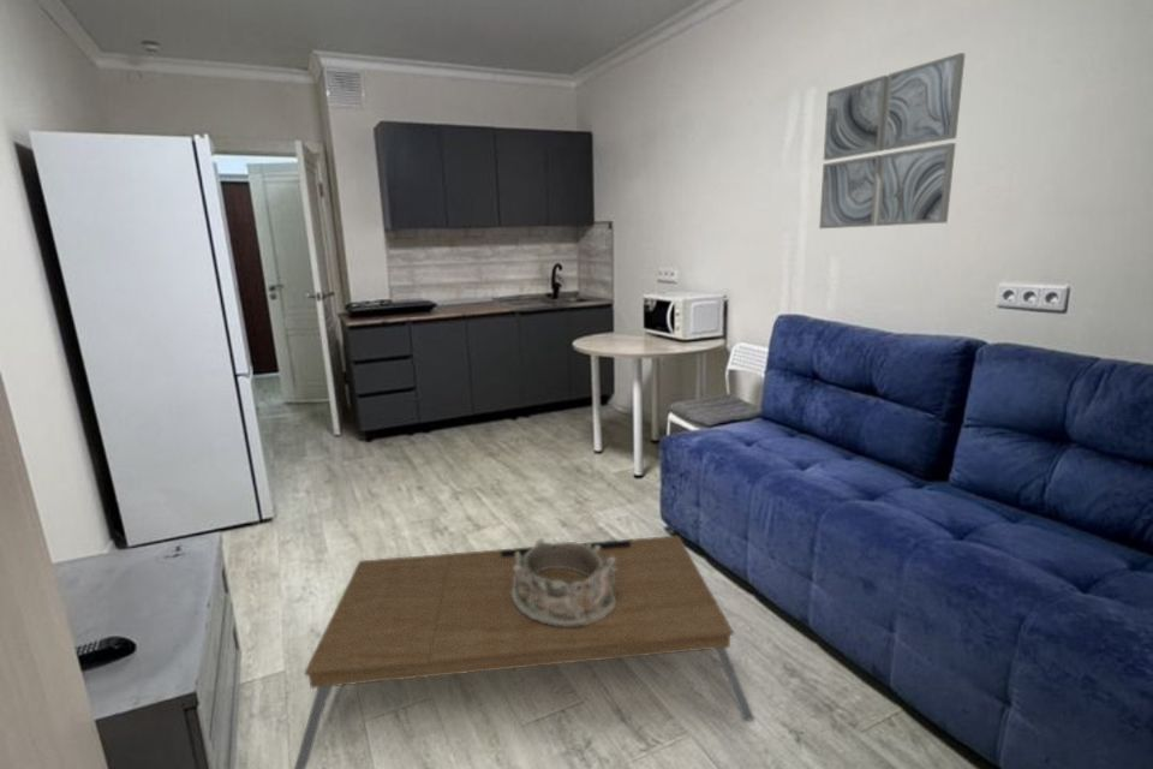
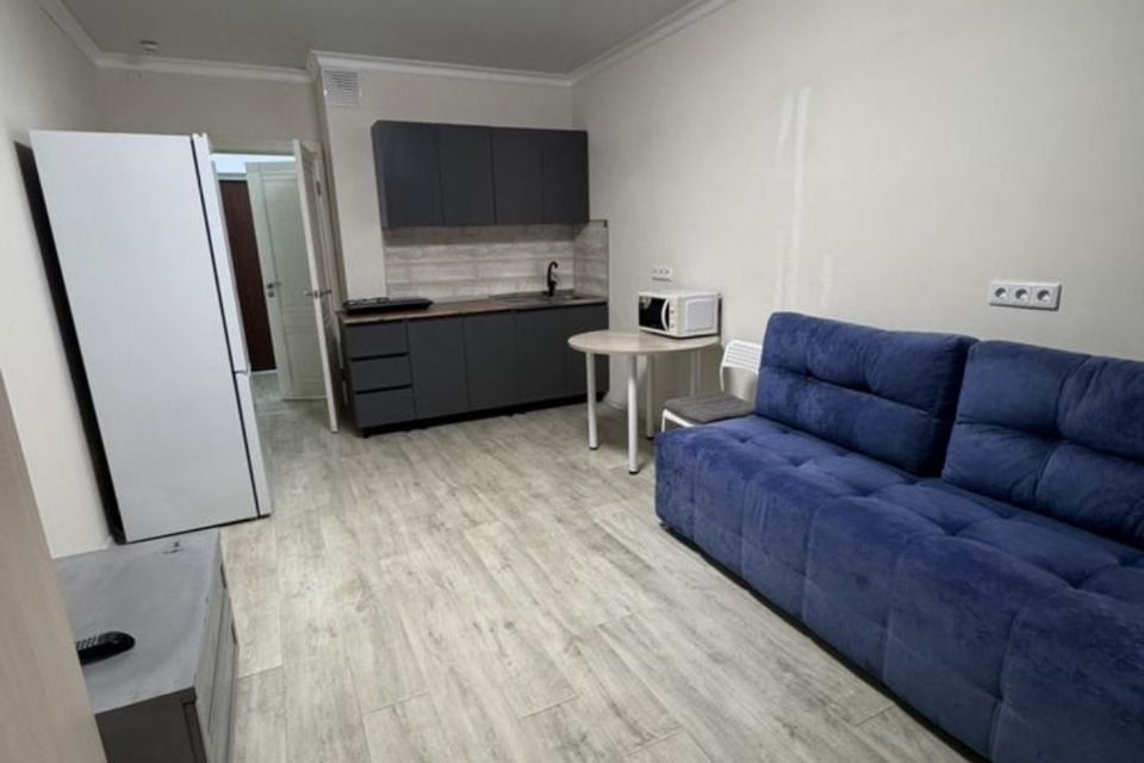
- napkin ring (562, 567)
- wall art (883, 150)
- coffee table (527, 636)
